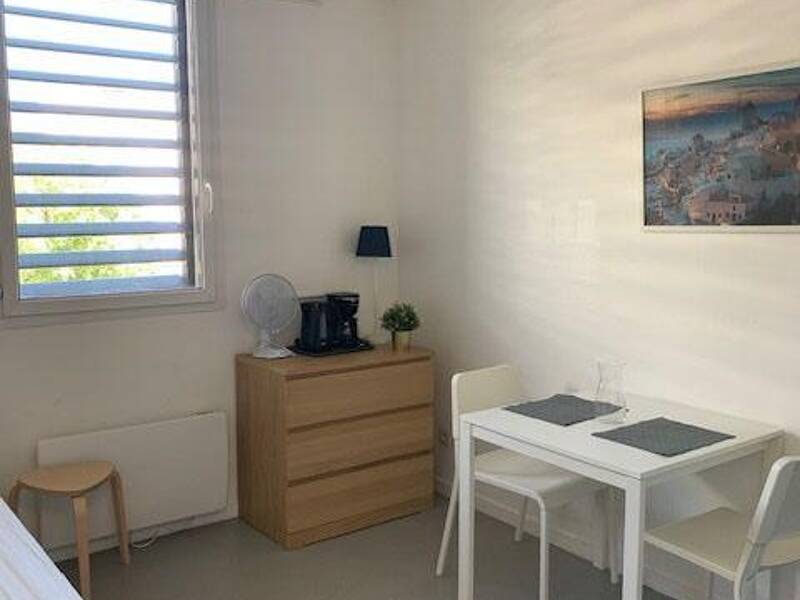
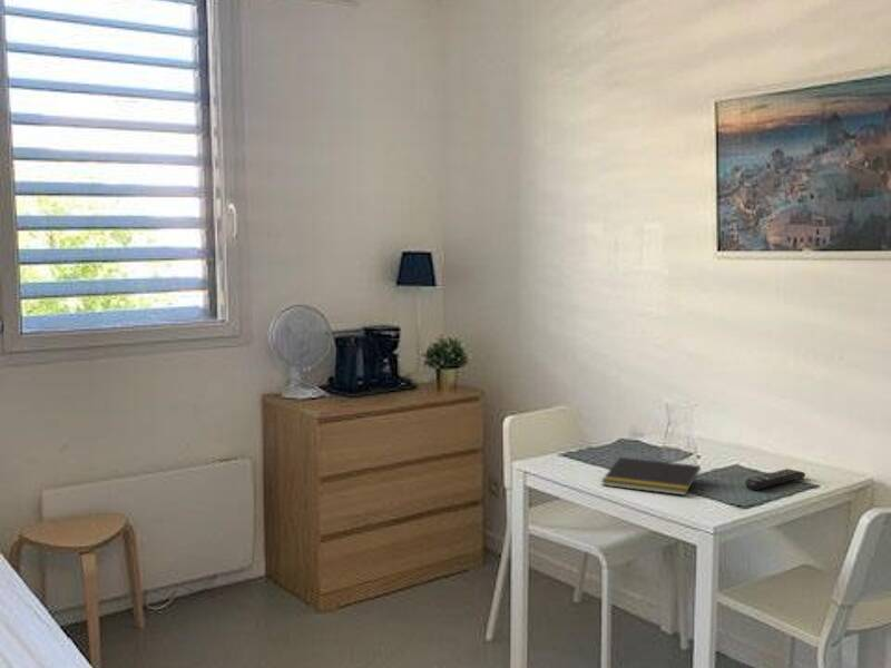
+ remote control (775, 479)
+ notepad (650, 474)
